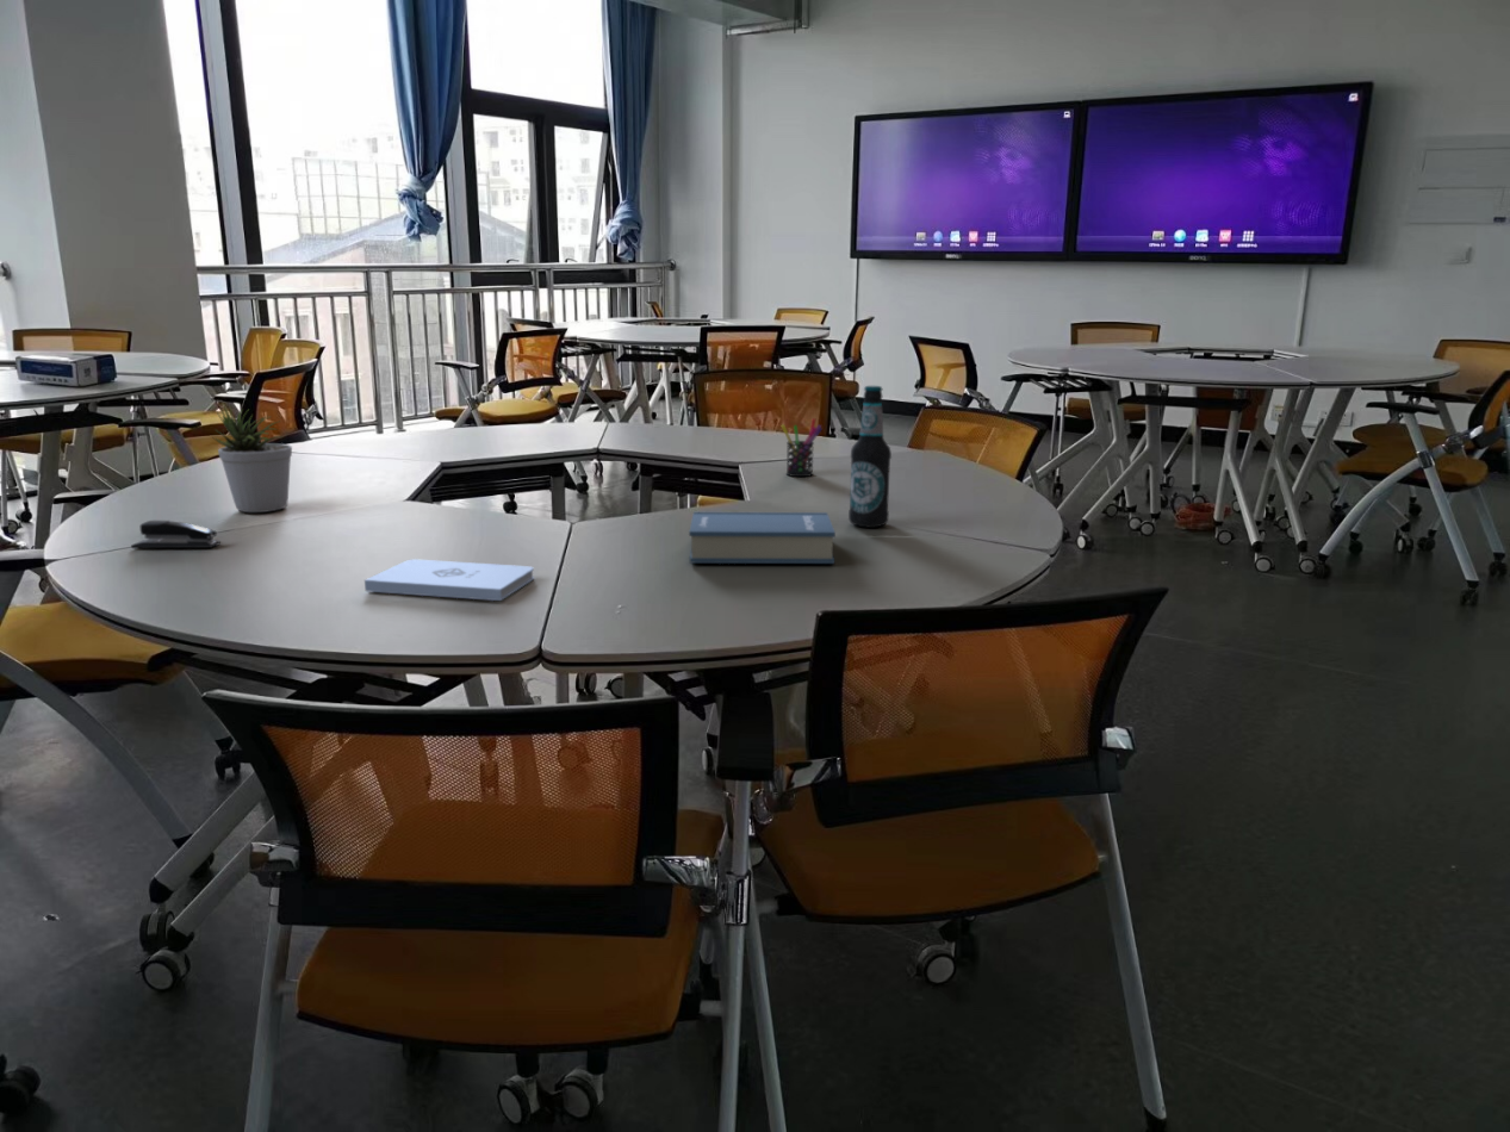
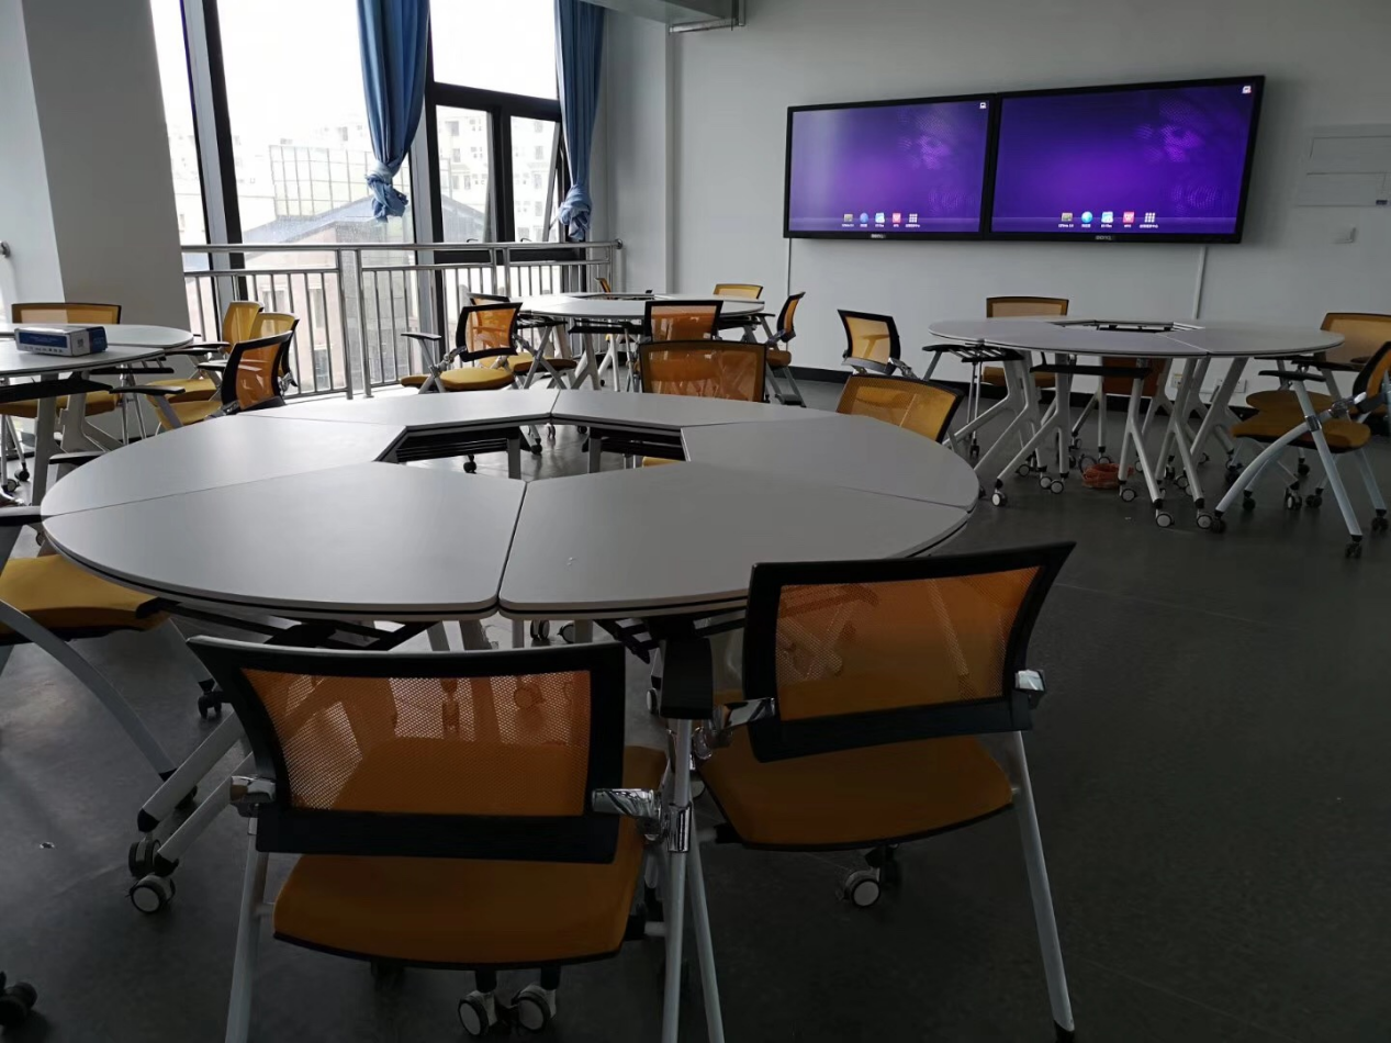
- notepad (453, 578)
- bottle (870, 456)
- potted plant (254, 455)
- book (760, 535)
- pen holder (800, 446)
- stapler (175, 534)
